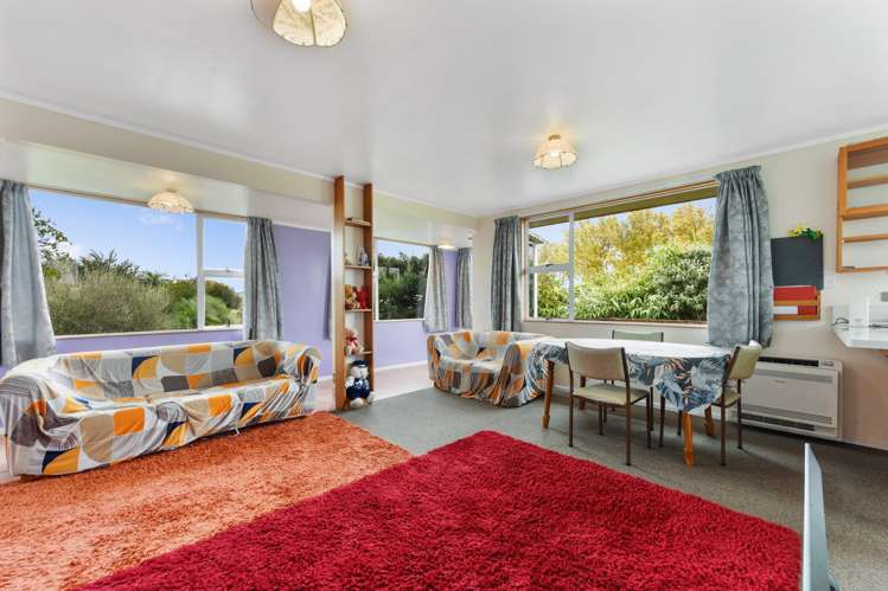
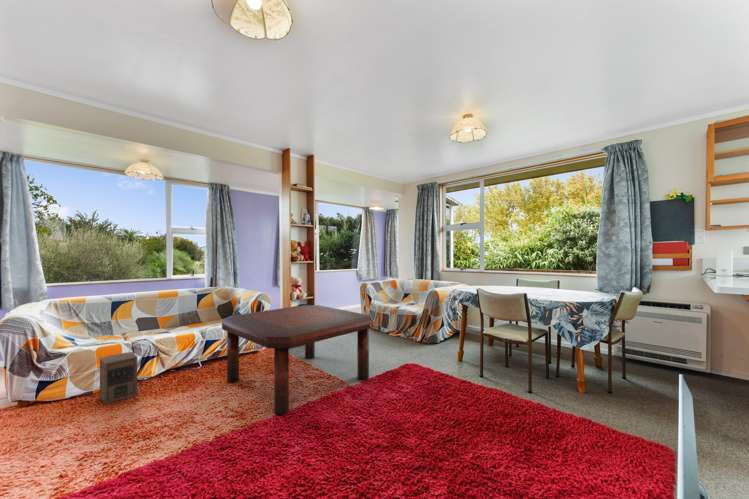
+ coffee table (298, 345)
+ speaker (118, 375)
